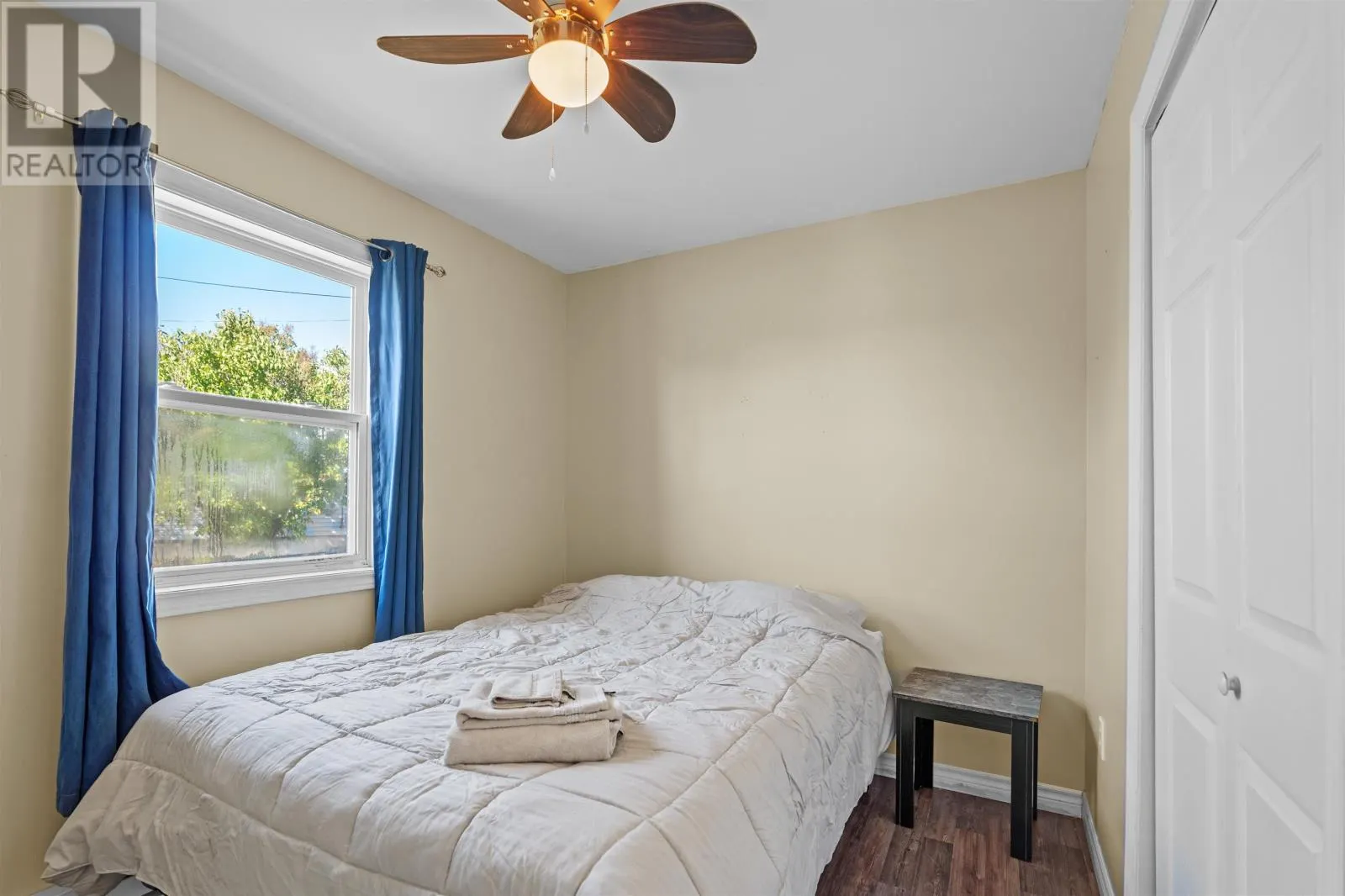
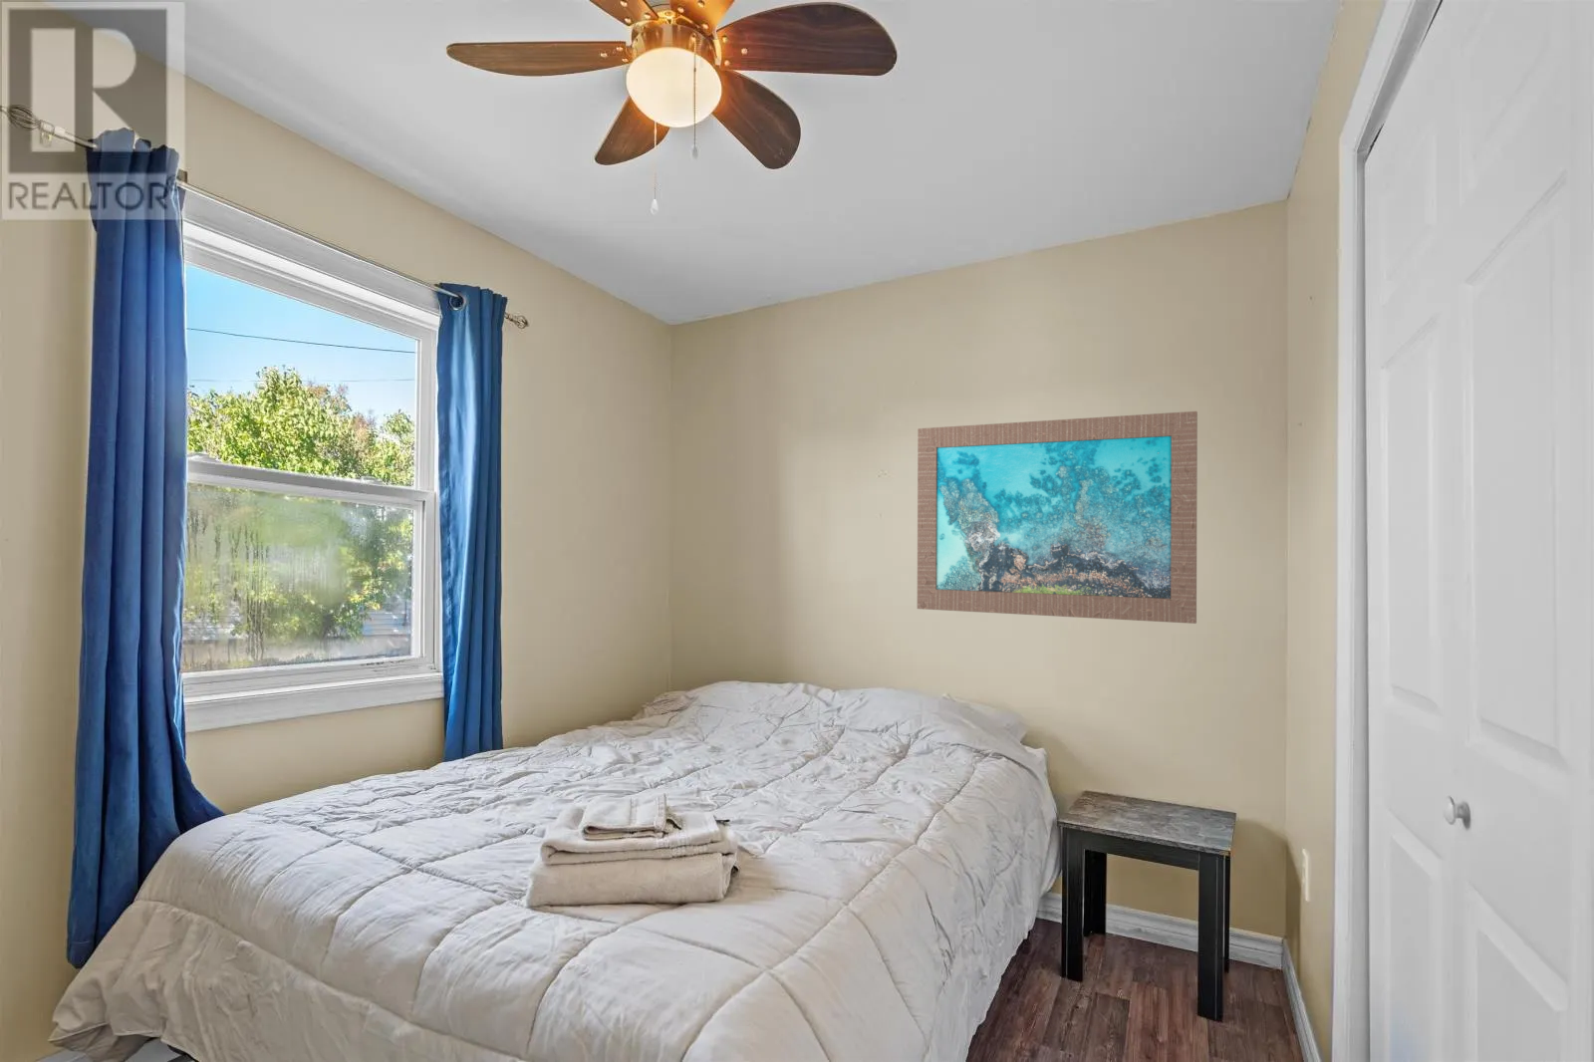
+ wall art (1045, 518)
